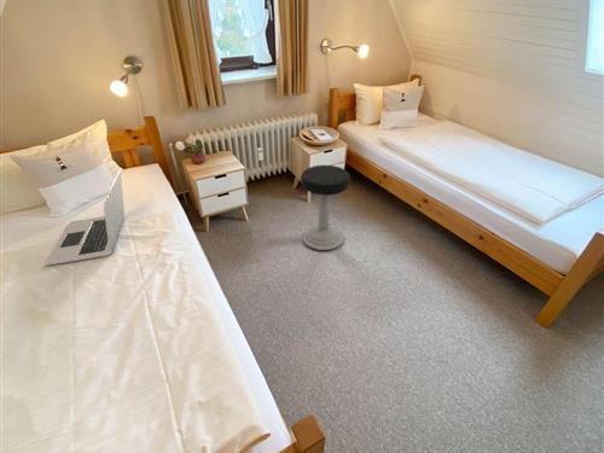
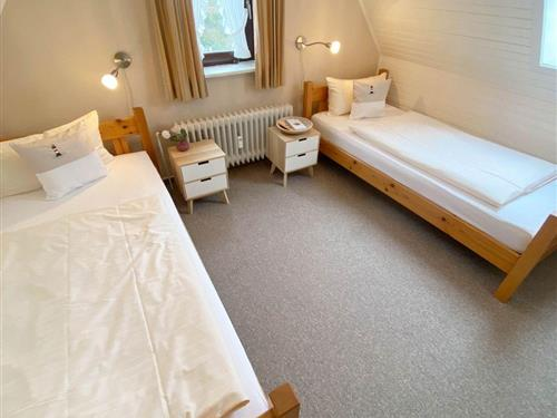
- stool (324, 208)
- laptop (86, 219)
